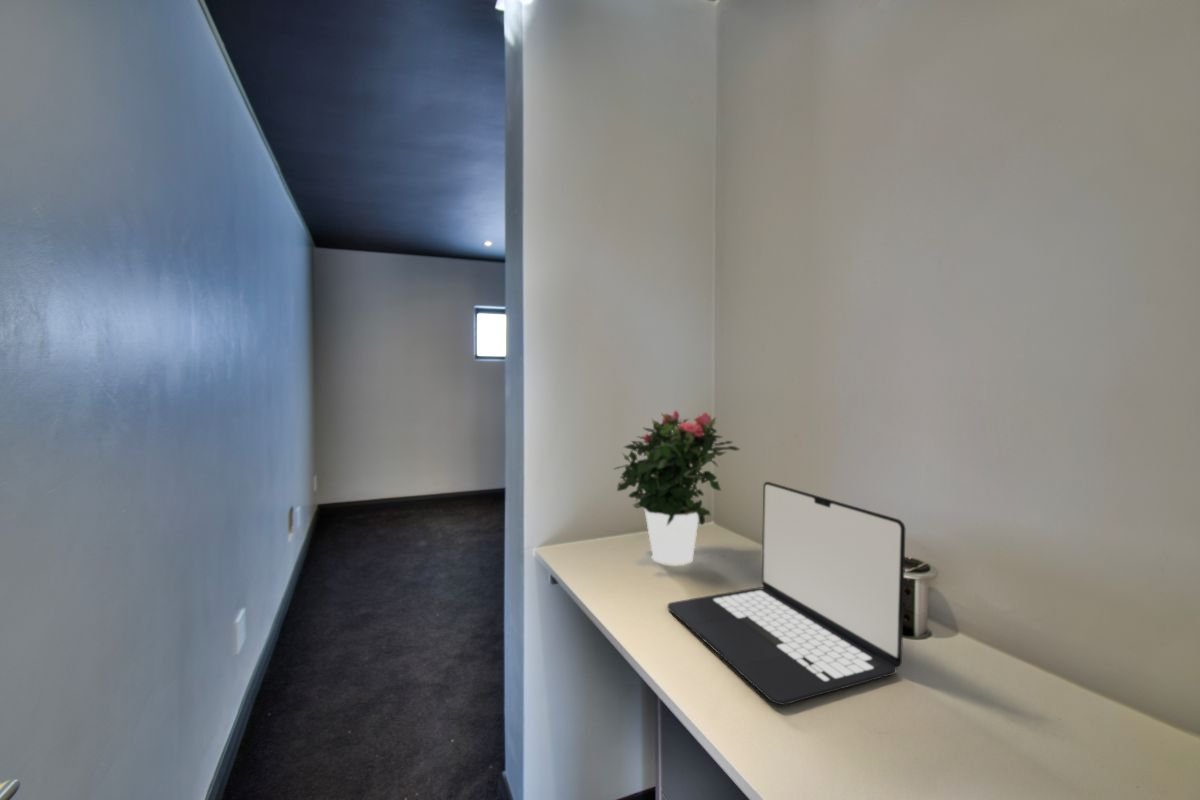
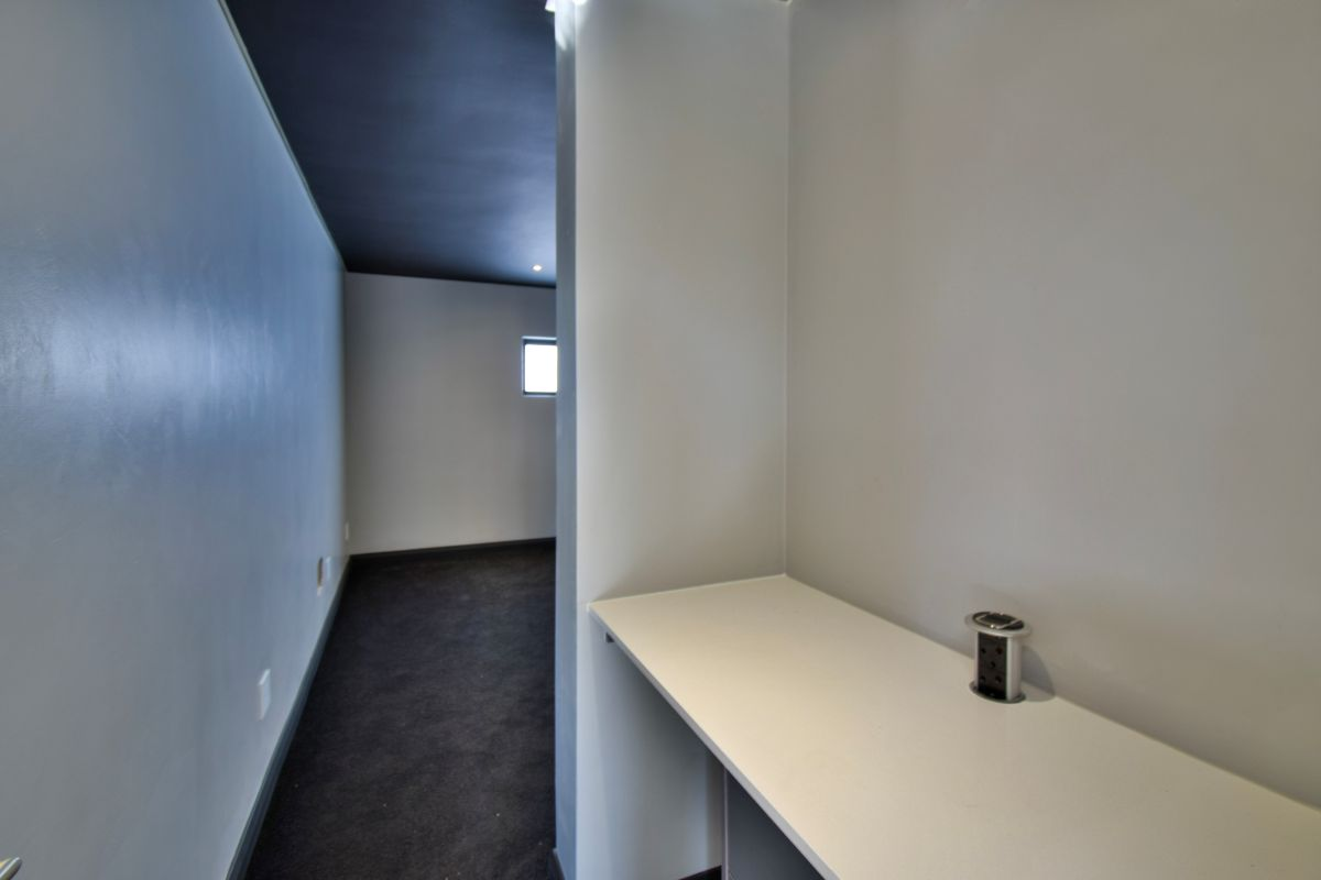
- laptop (769, 570)
- potted flower (676, 485)
